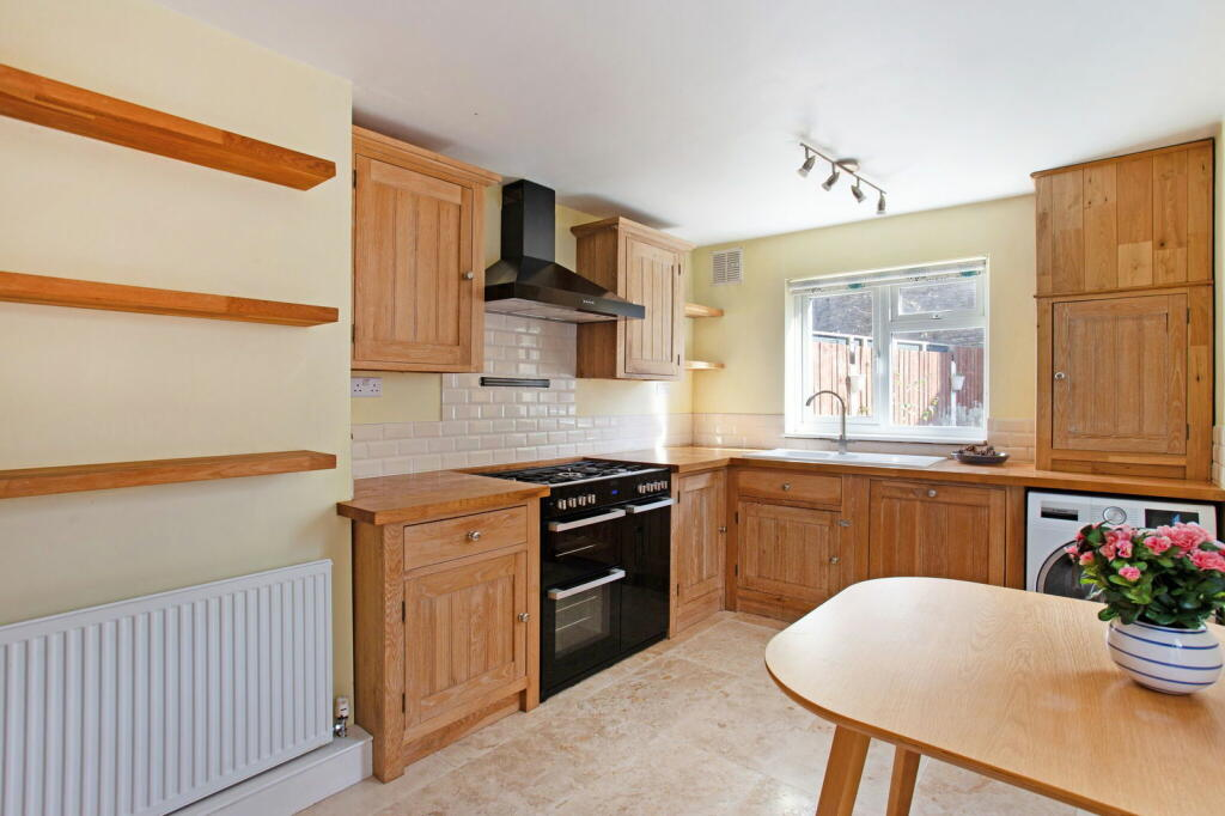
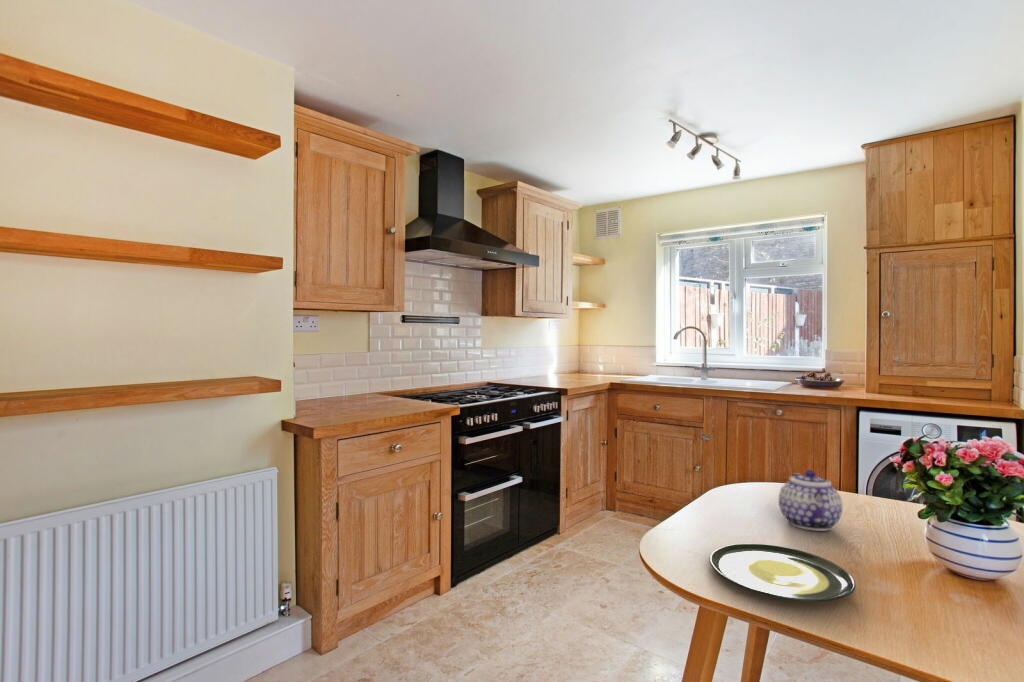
+ plate (778, 573)
+ teapot (809, 497)
